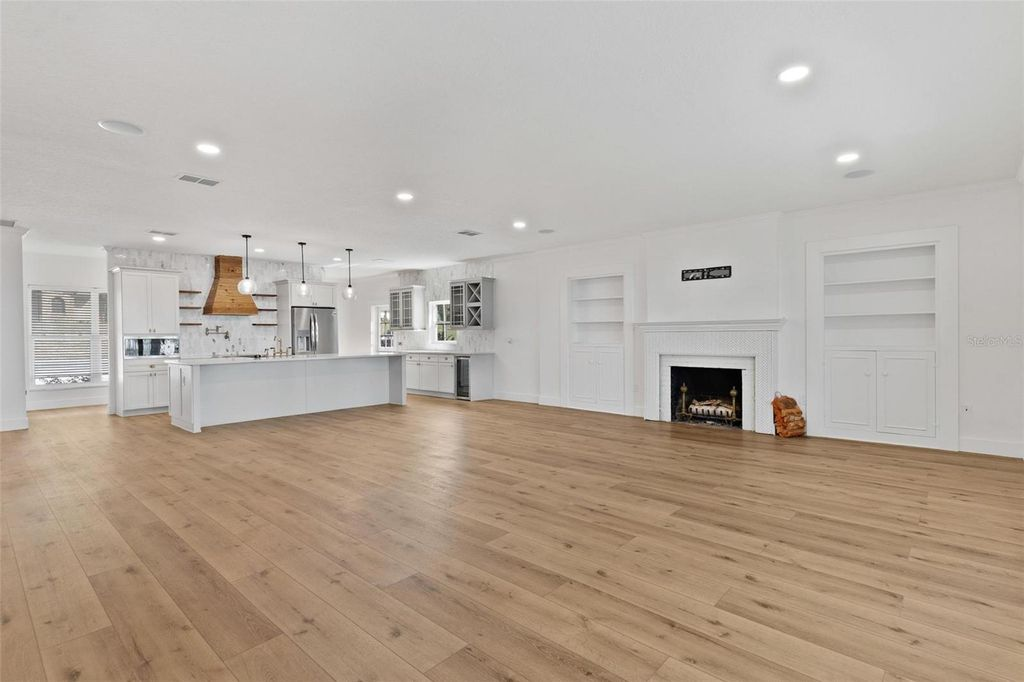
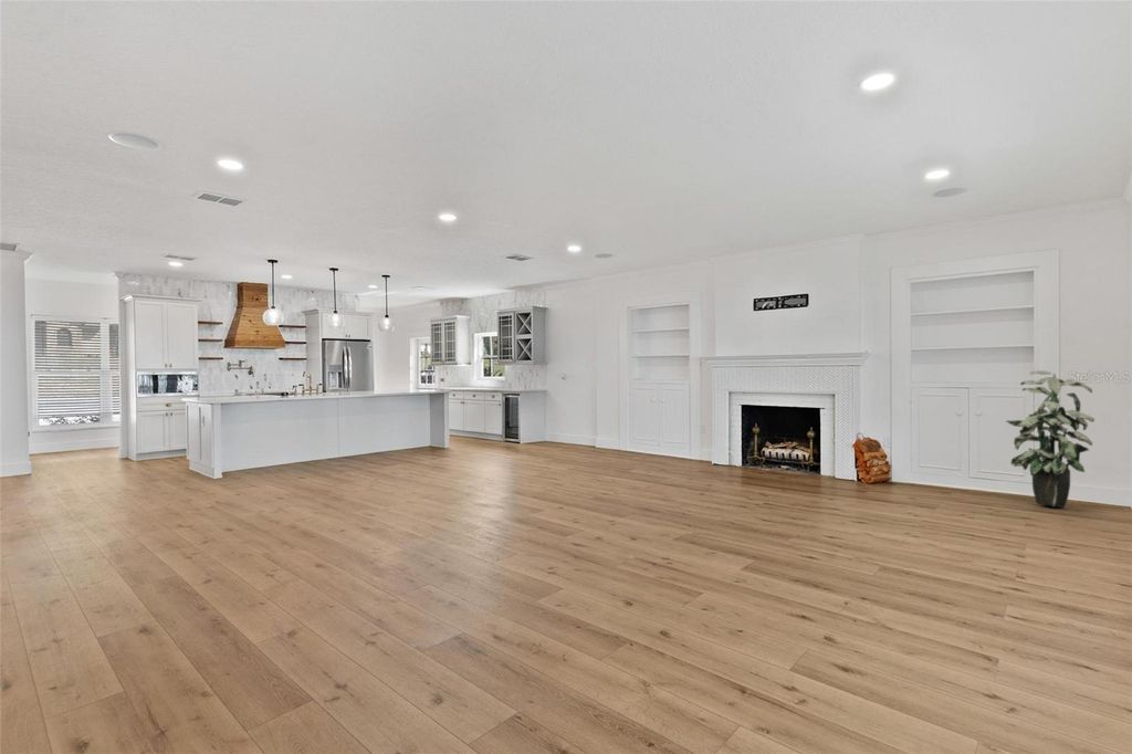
+ indoor plant (1048, 438)
